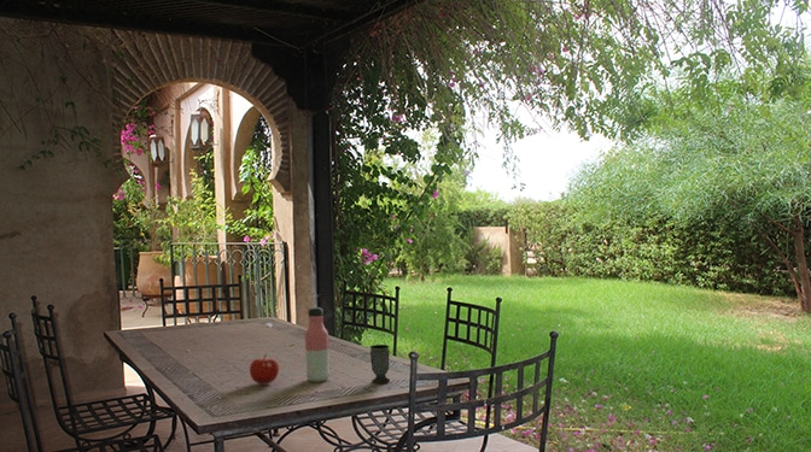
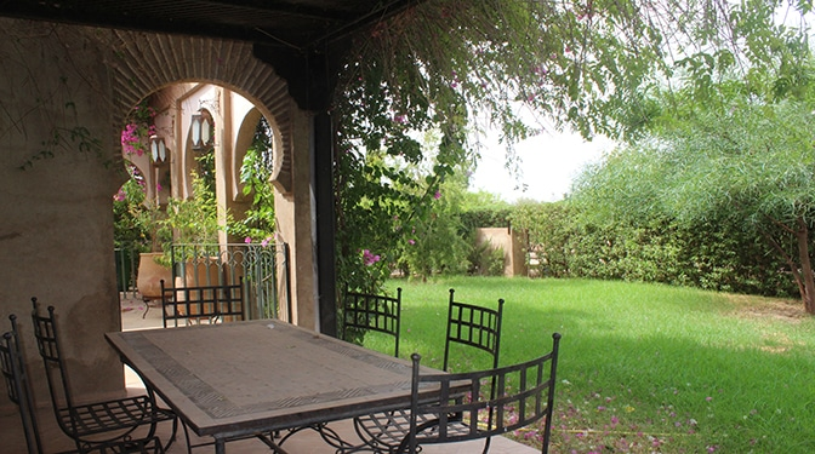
- water bottle (316, 344)
- fruit (264, 369)
- cup (379, 363)
